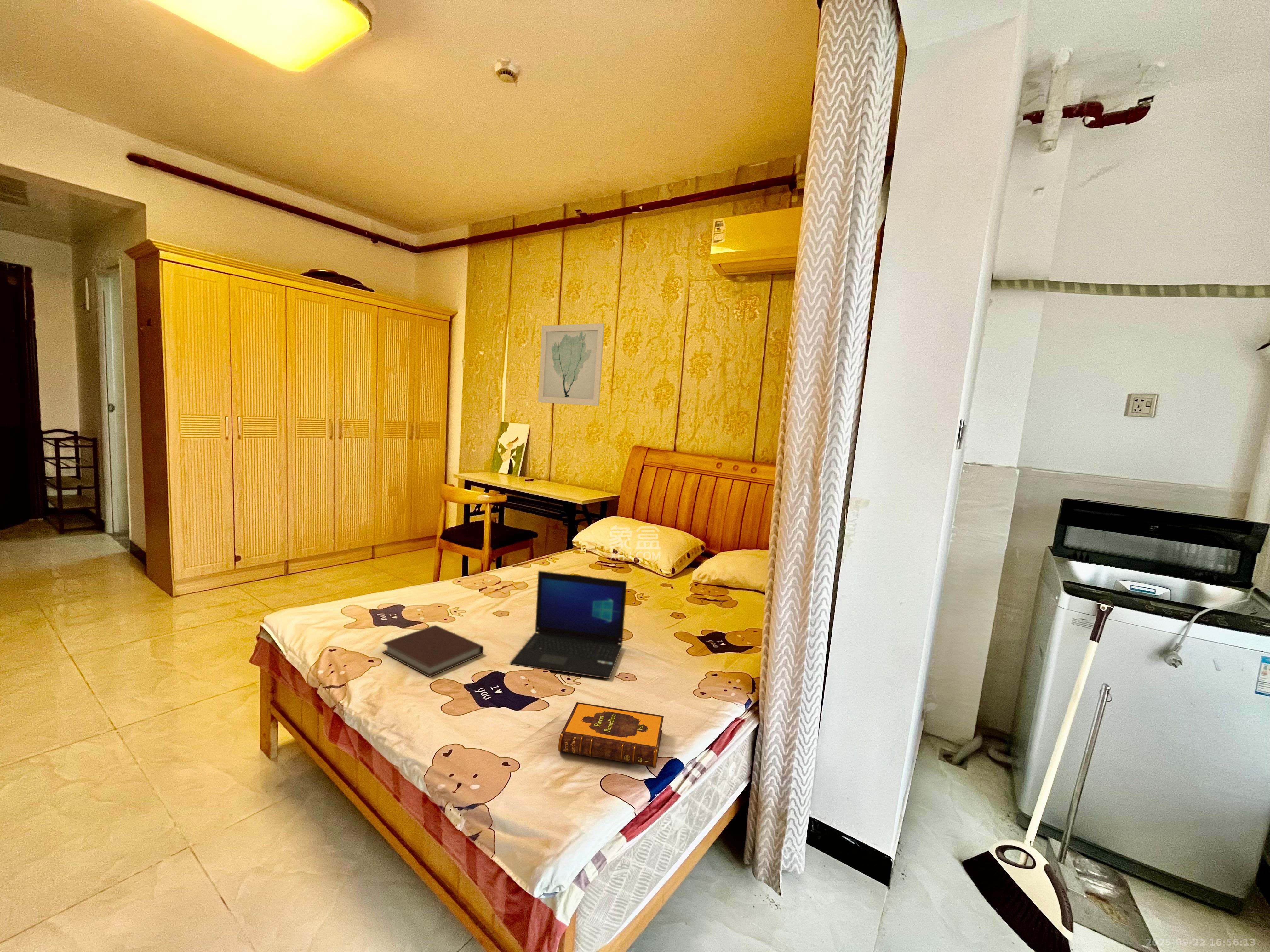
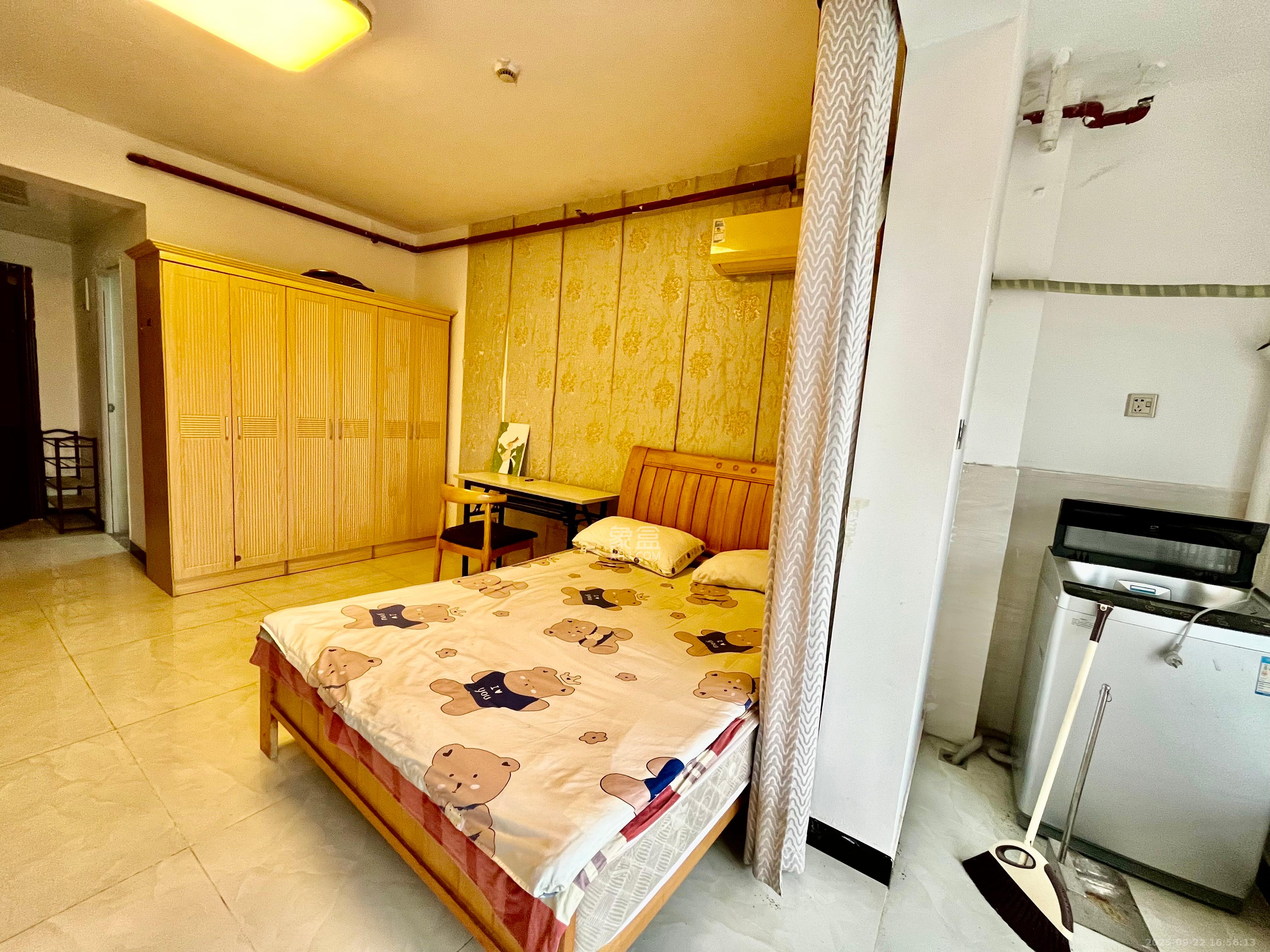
- laptop (571, 621)
- wall art (569, 365)
- notebook (433, 648)
- hardback book (613, 735)
